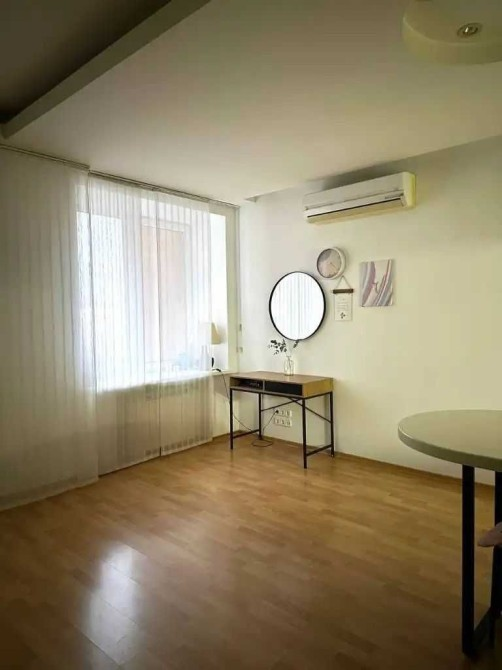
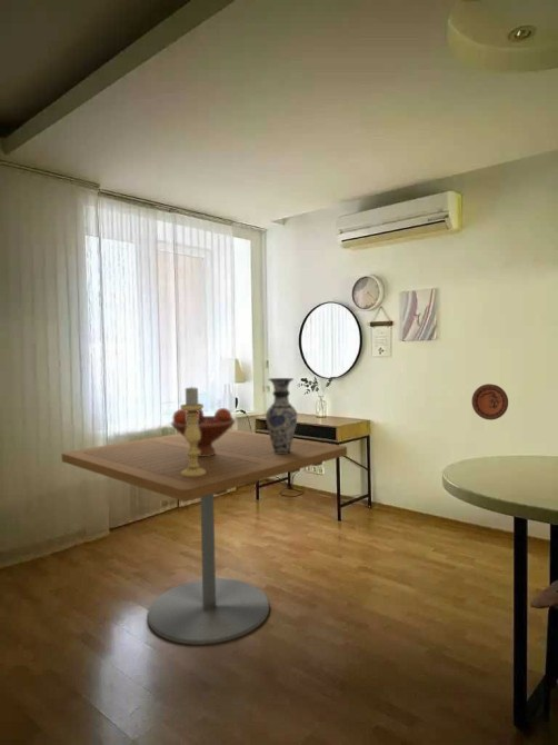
+ dining table (207, 530)
+ fruit bowl (202, 430)
+ vase (281, 415)
+ candle holder (192, 429)
+ decorative plate (489, 401)
